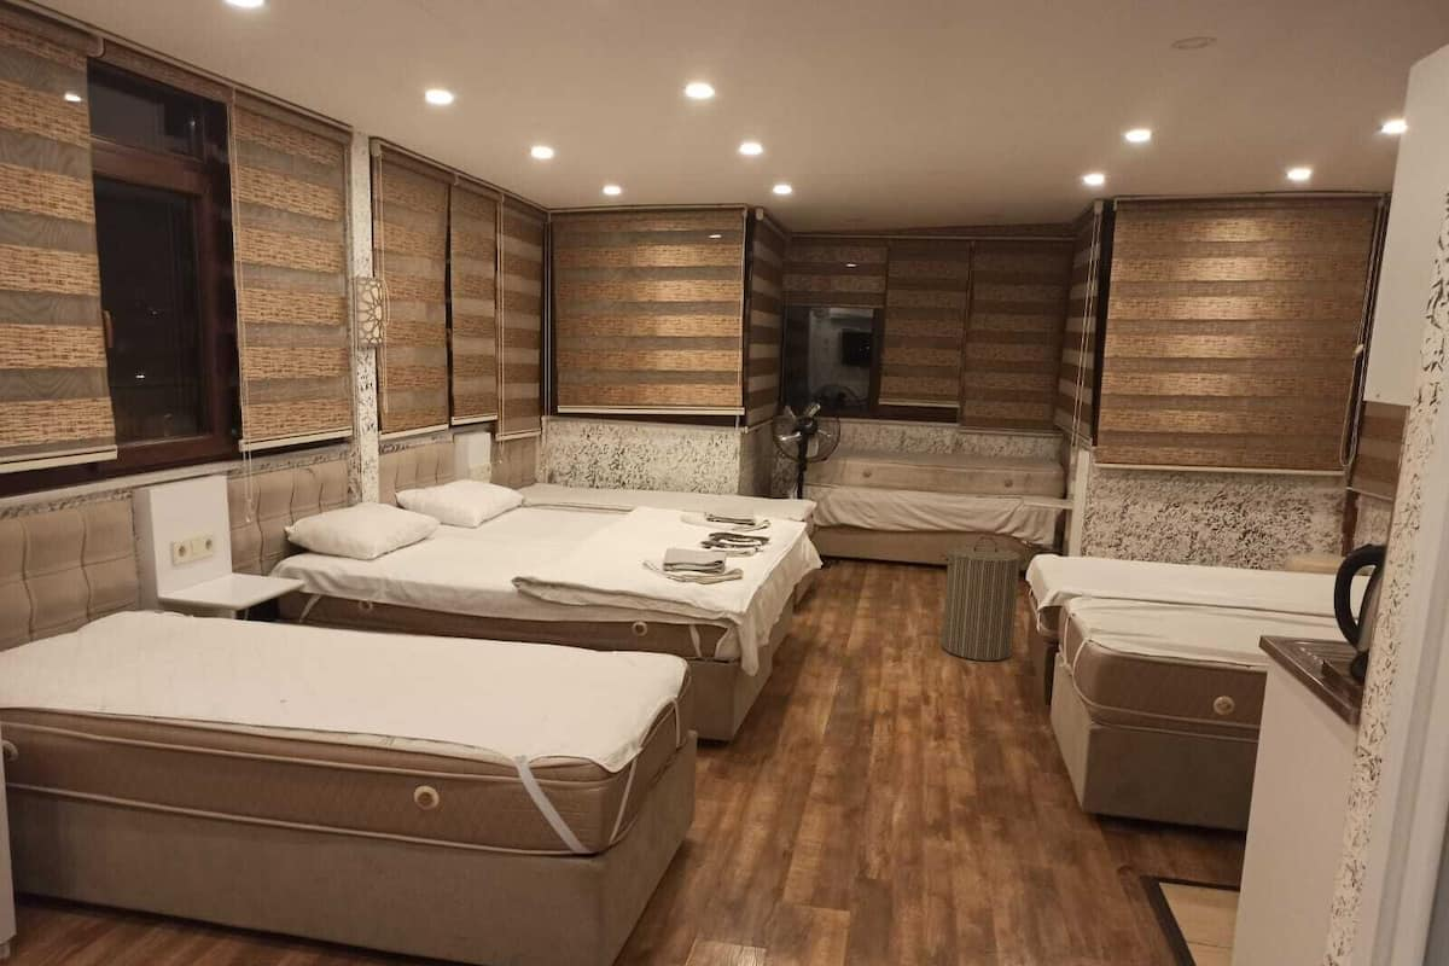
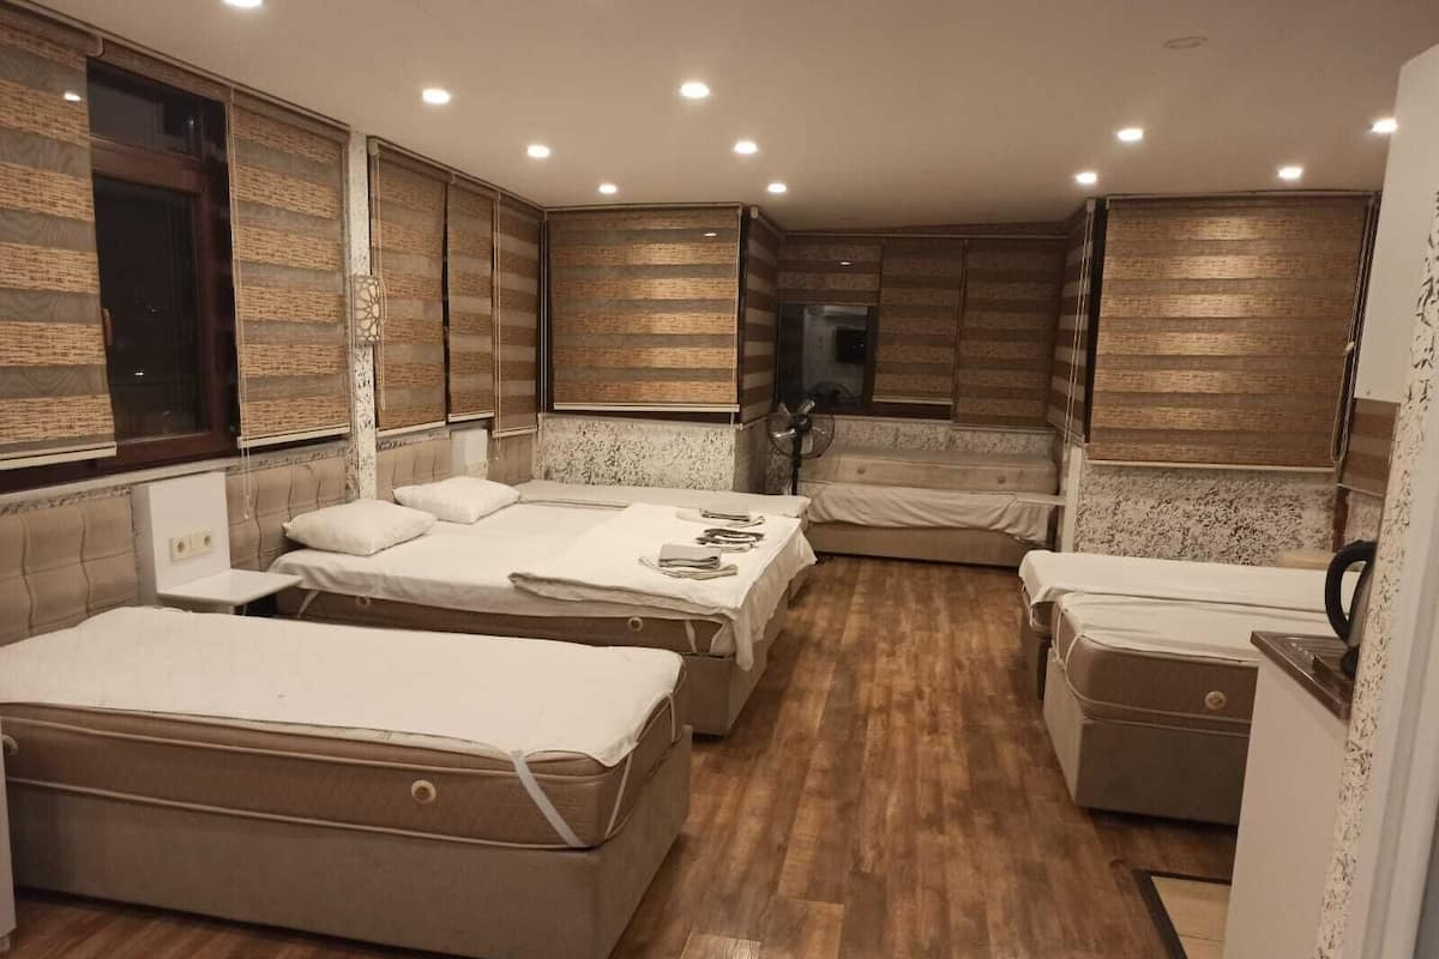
- laundry hamper (980, 593)
